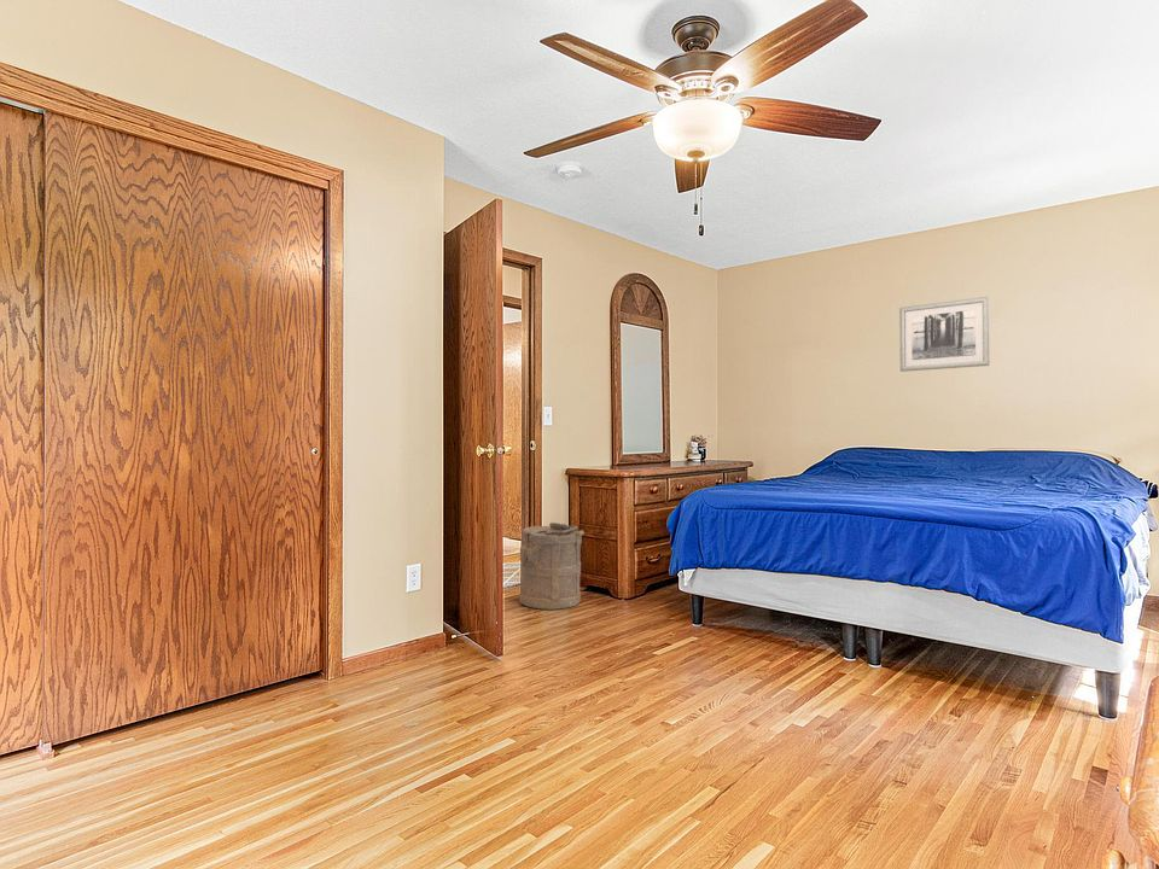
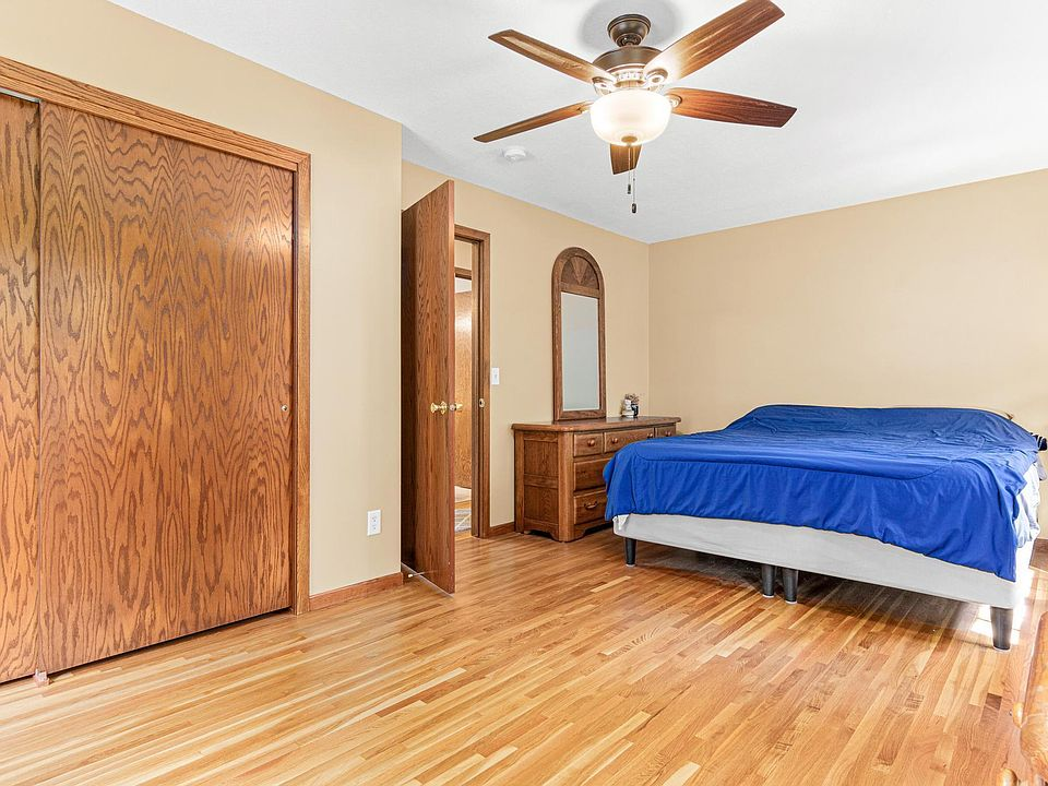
- wall art (942, 336)
- laundry hamper (547, 562)
